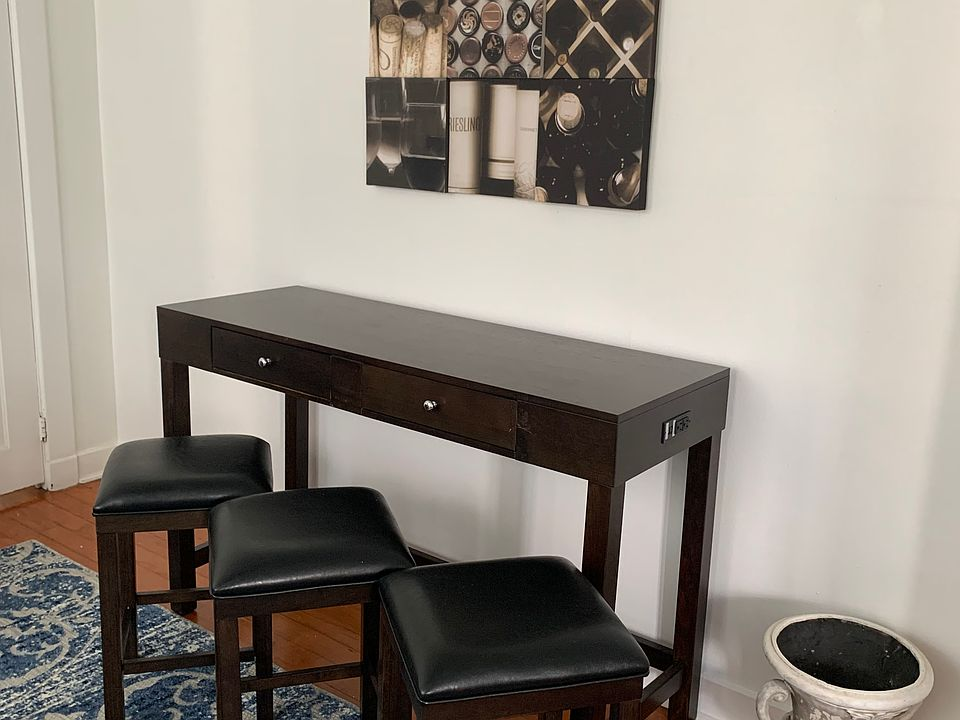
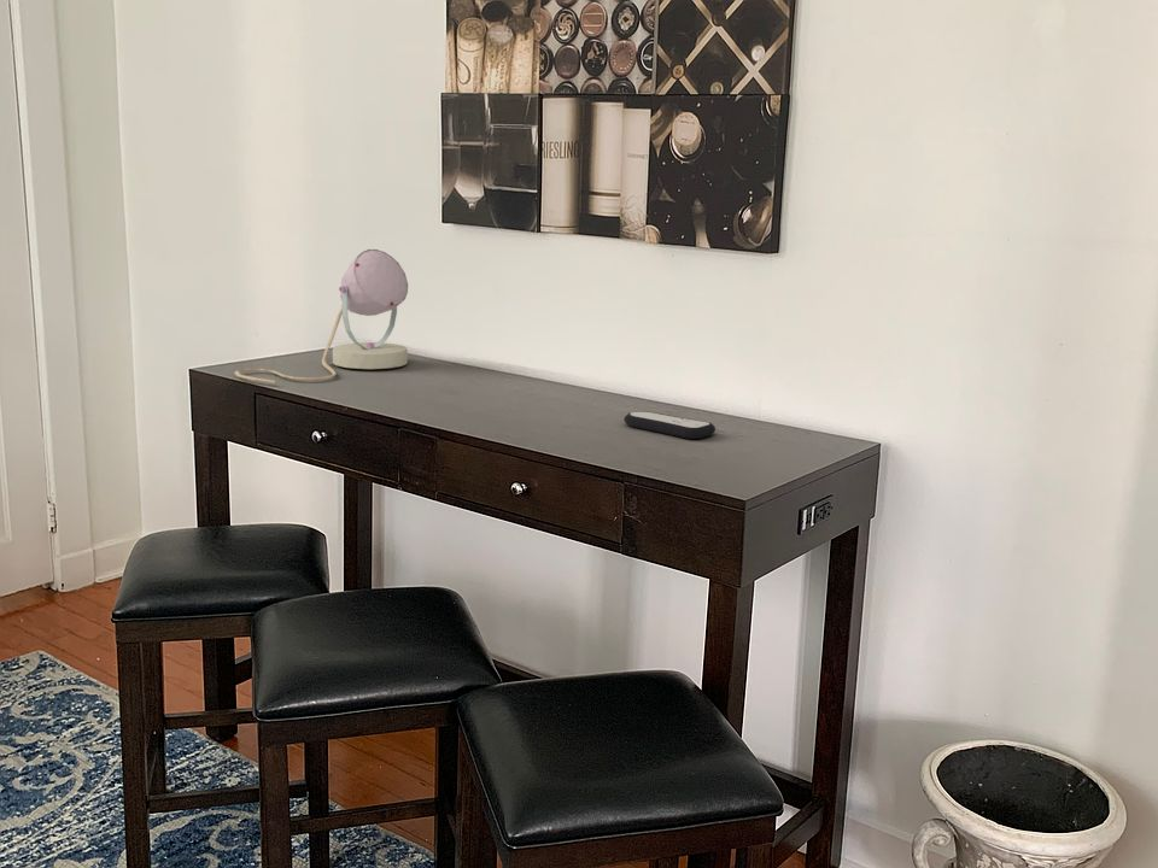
+ table lamp (337, 317)
+ remote control (667, 423)
